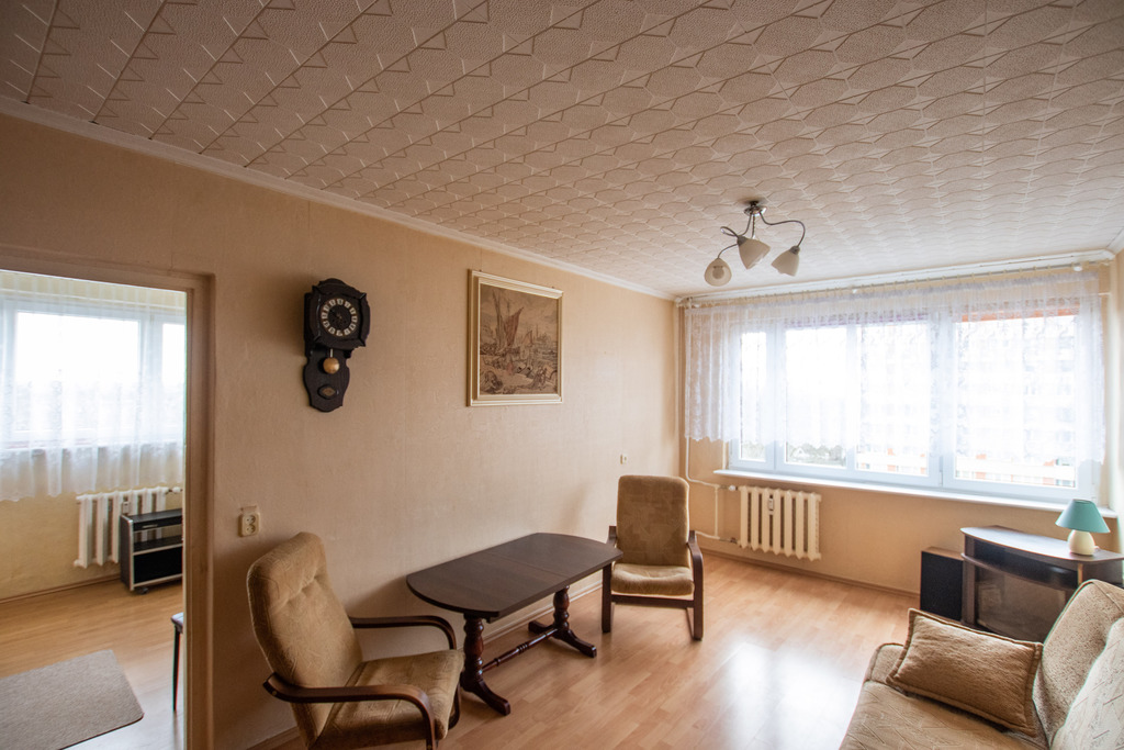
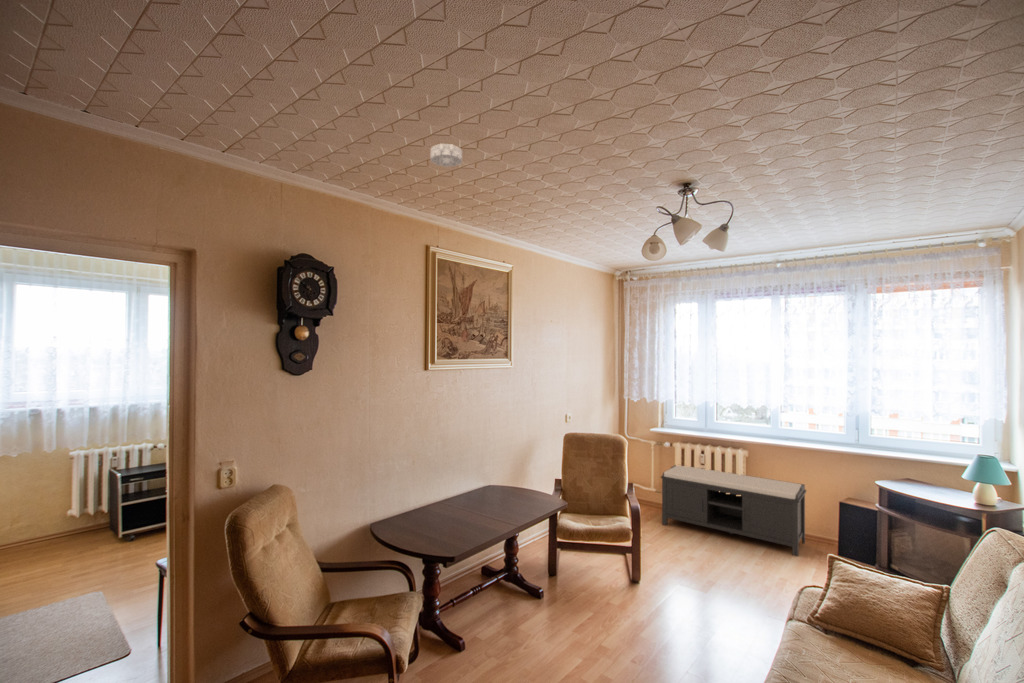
+ bench (730, 505)
+ smoke detector (446, 154)
